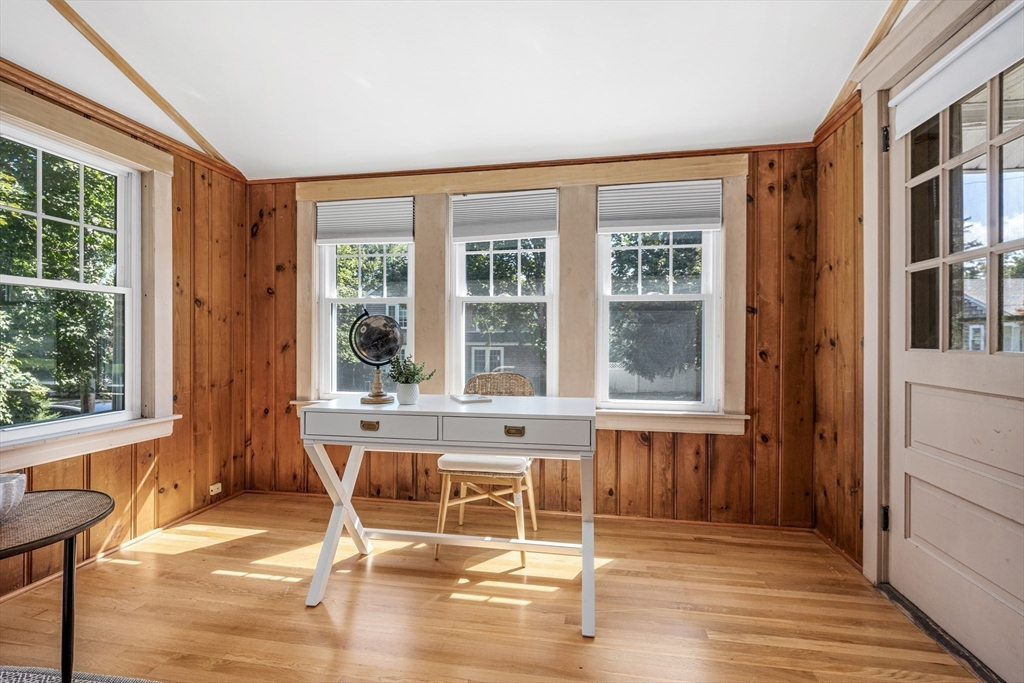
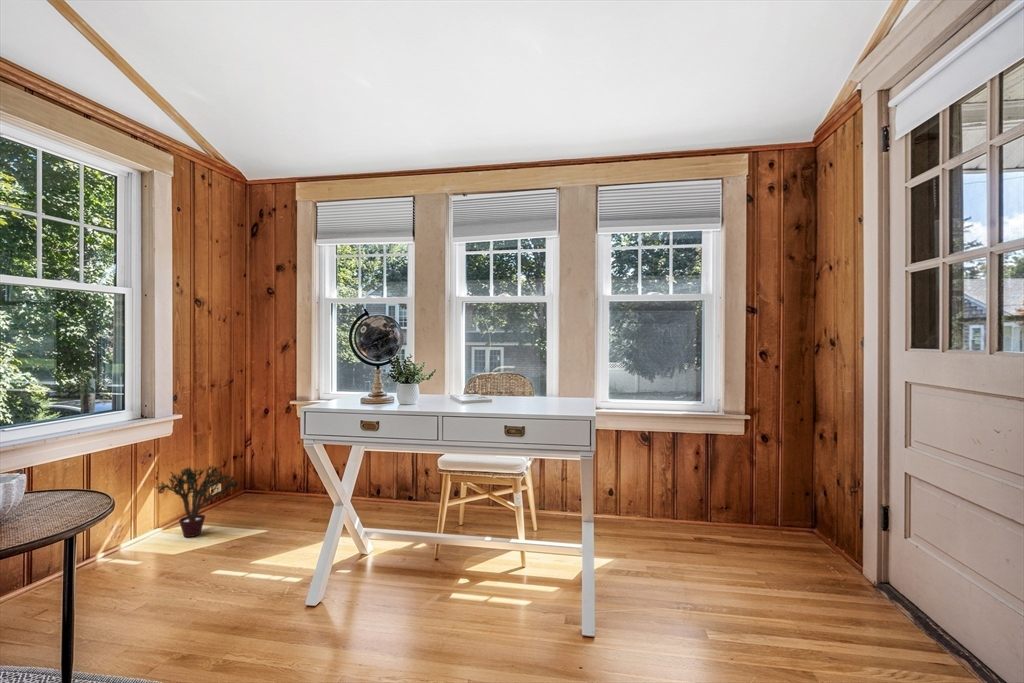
+ potted plant (193, 499)
